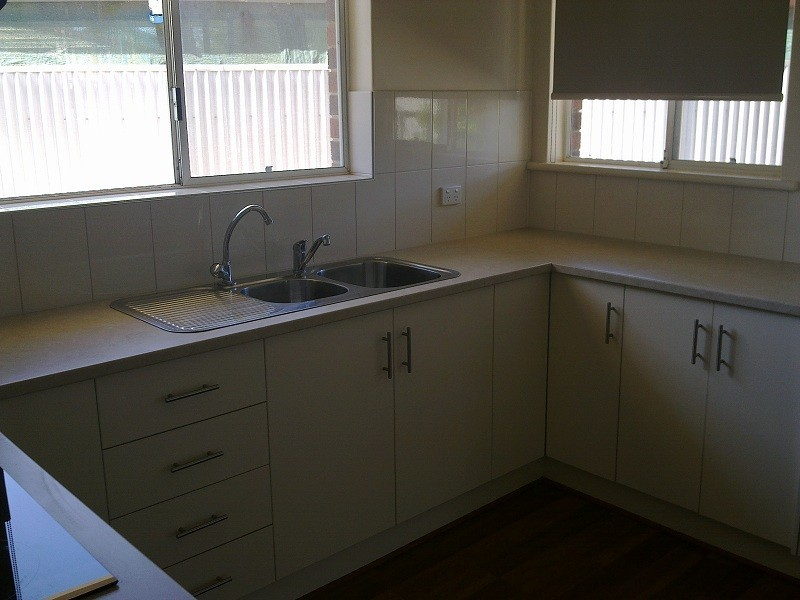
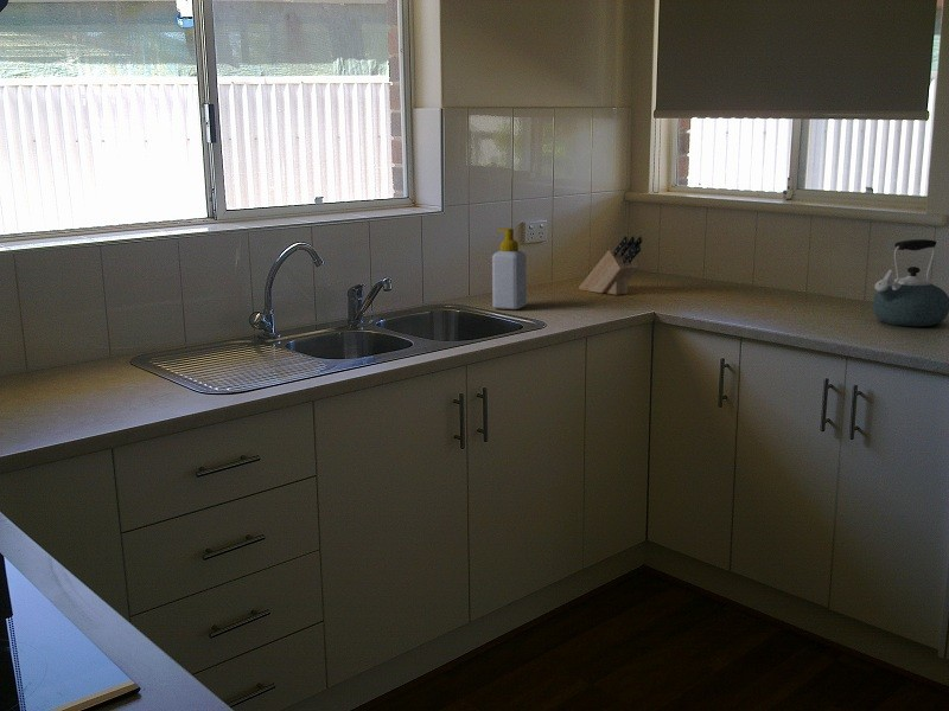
+ knife block (611, 263)
+ kettle (907, 281)
+ soap bottle (509, 268)
